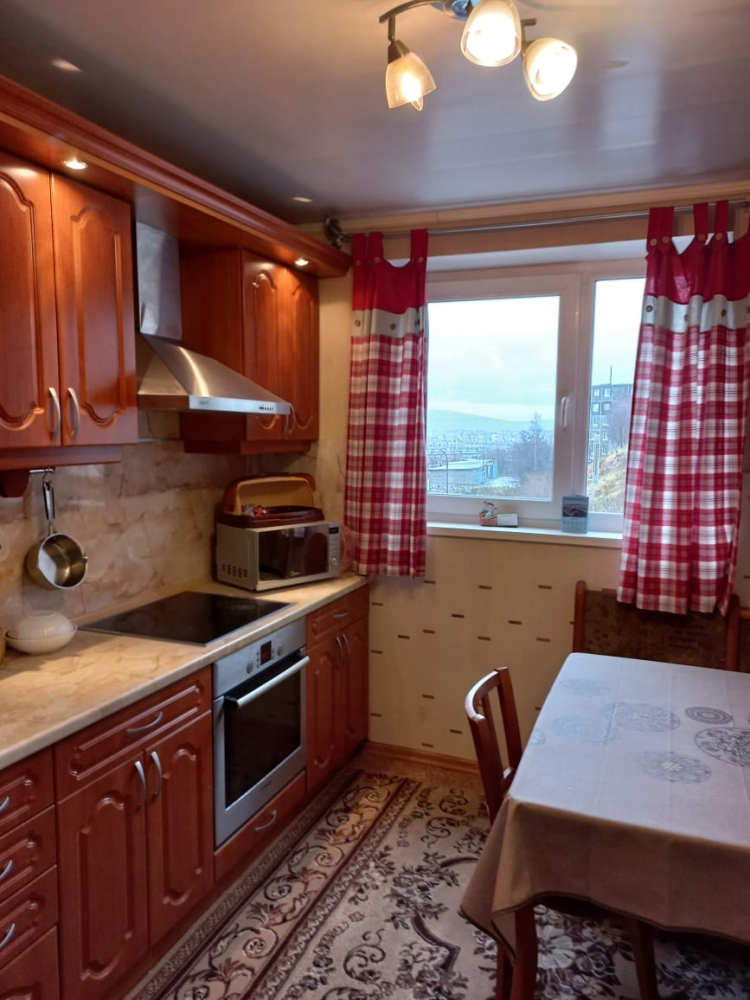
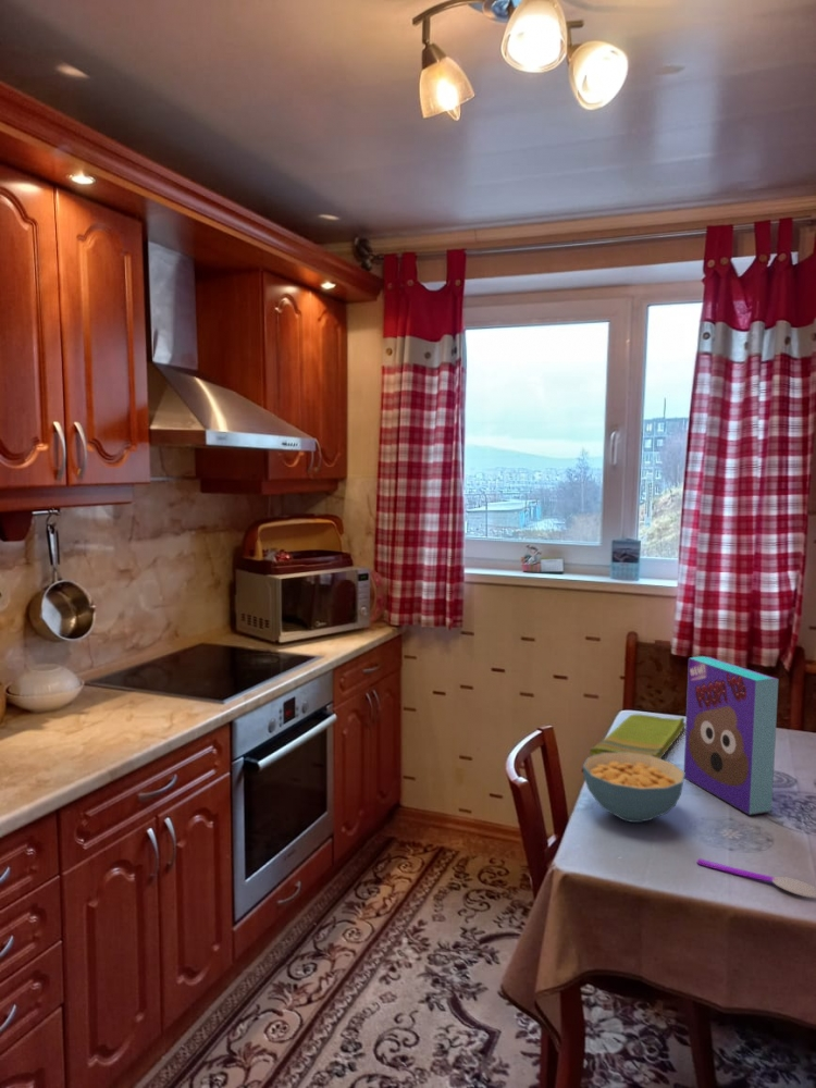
+ dish towel (640, 735)
+ spoon (757, 876)
+ cereal bowl (632, 792)
+ cereal box (728, 730)
